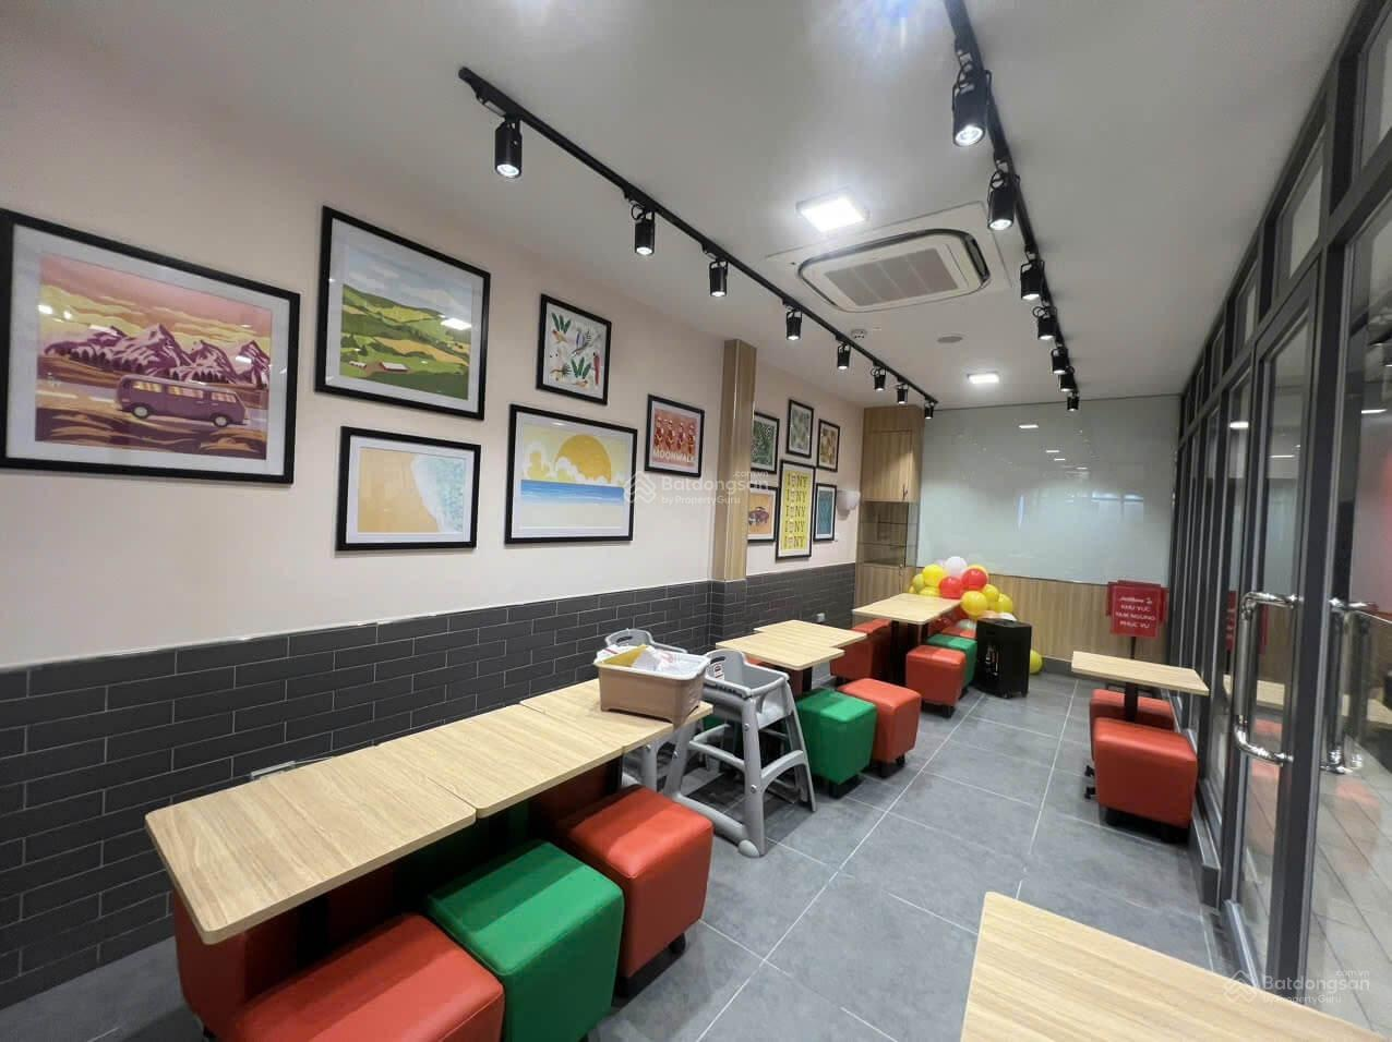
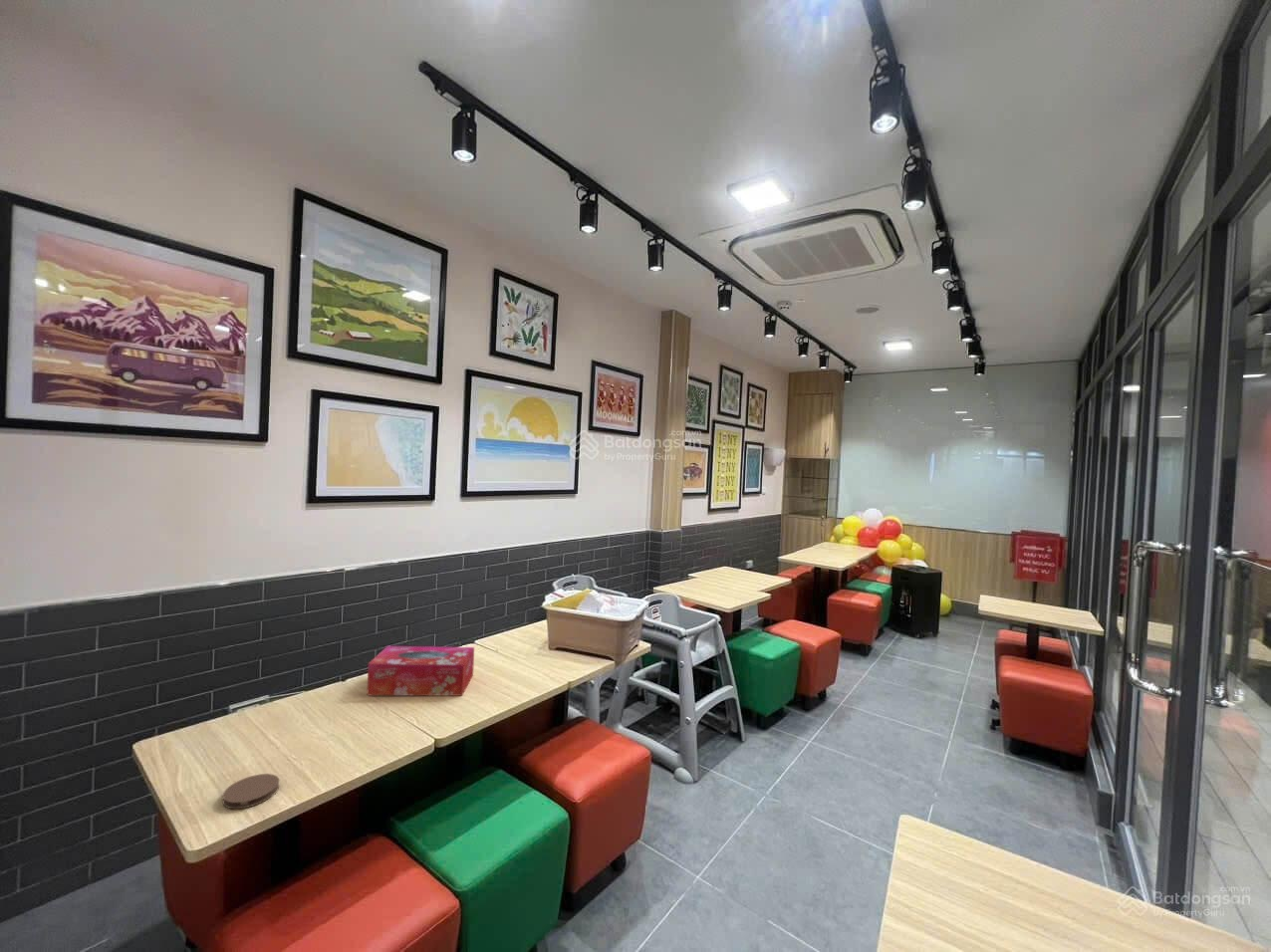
+ coaster (251, 790)
+ tissue box (423, 669)
